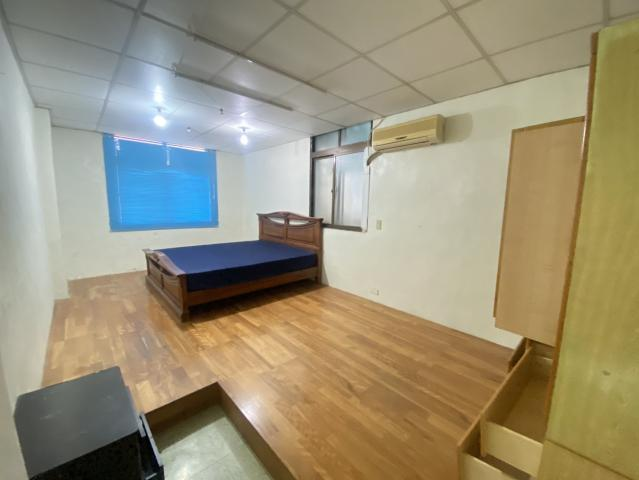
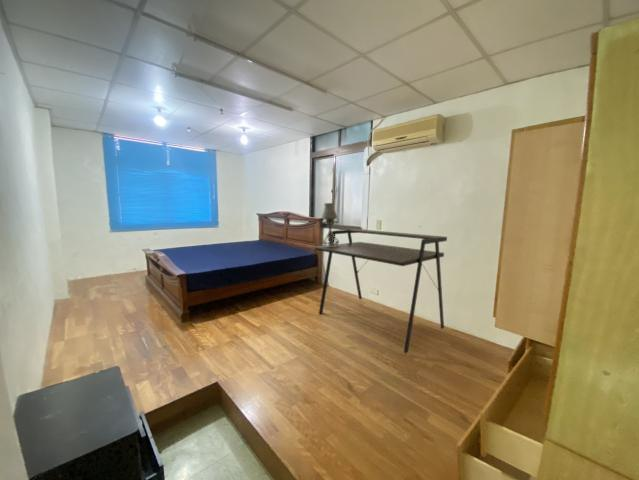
+ table lamp (331, 224)
+ desk (378, 261)
